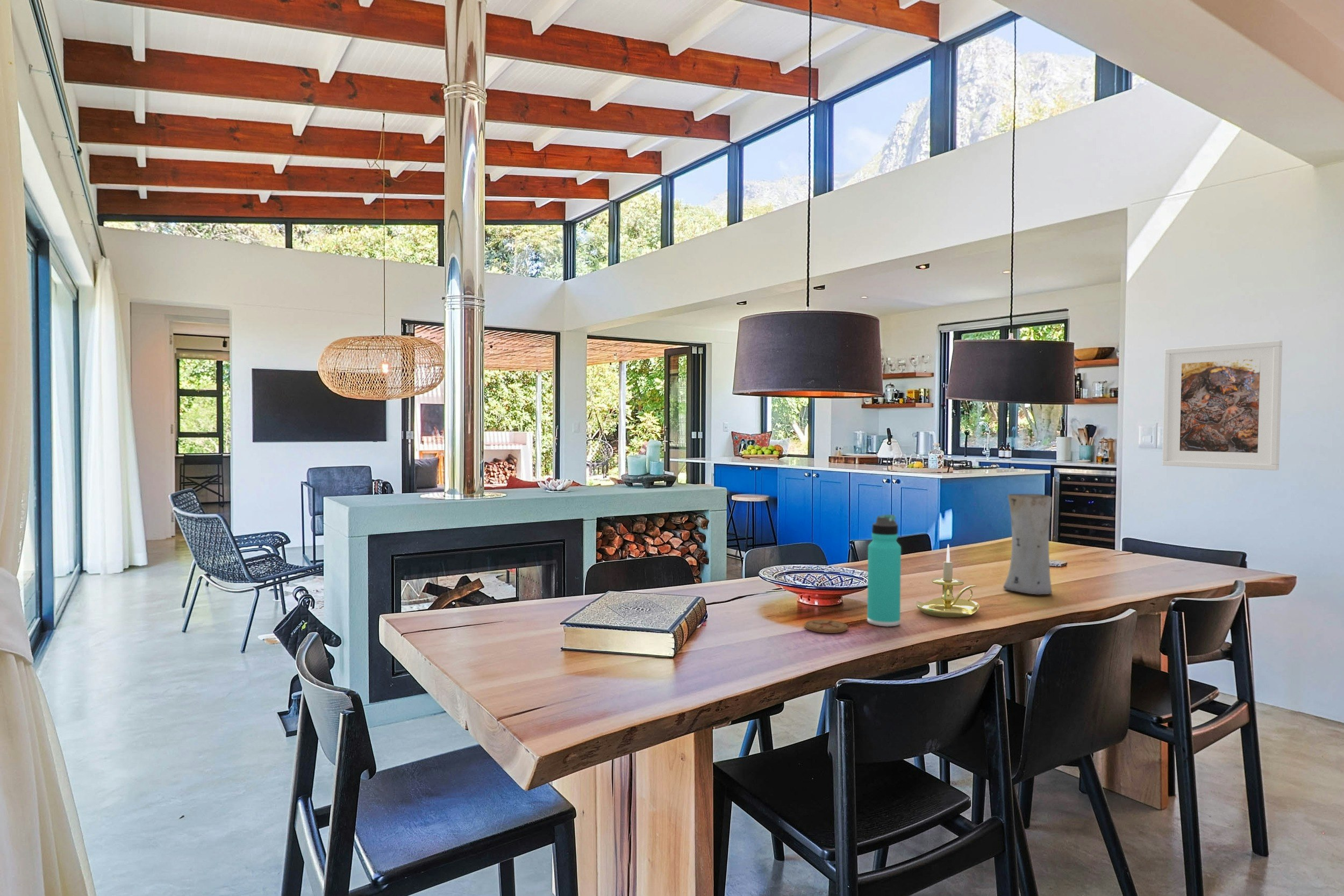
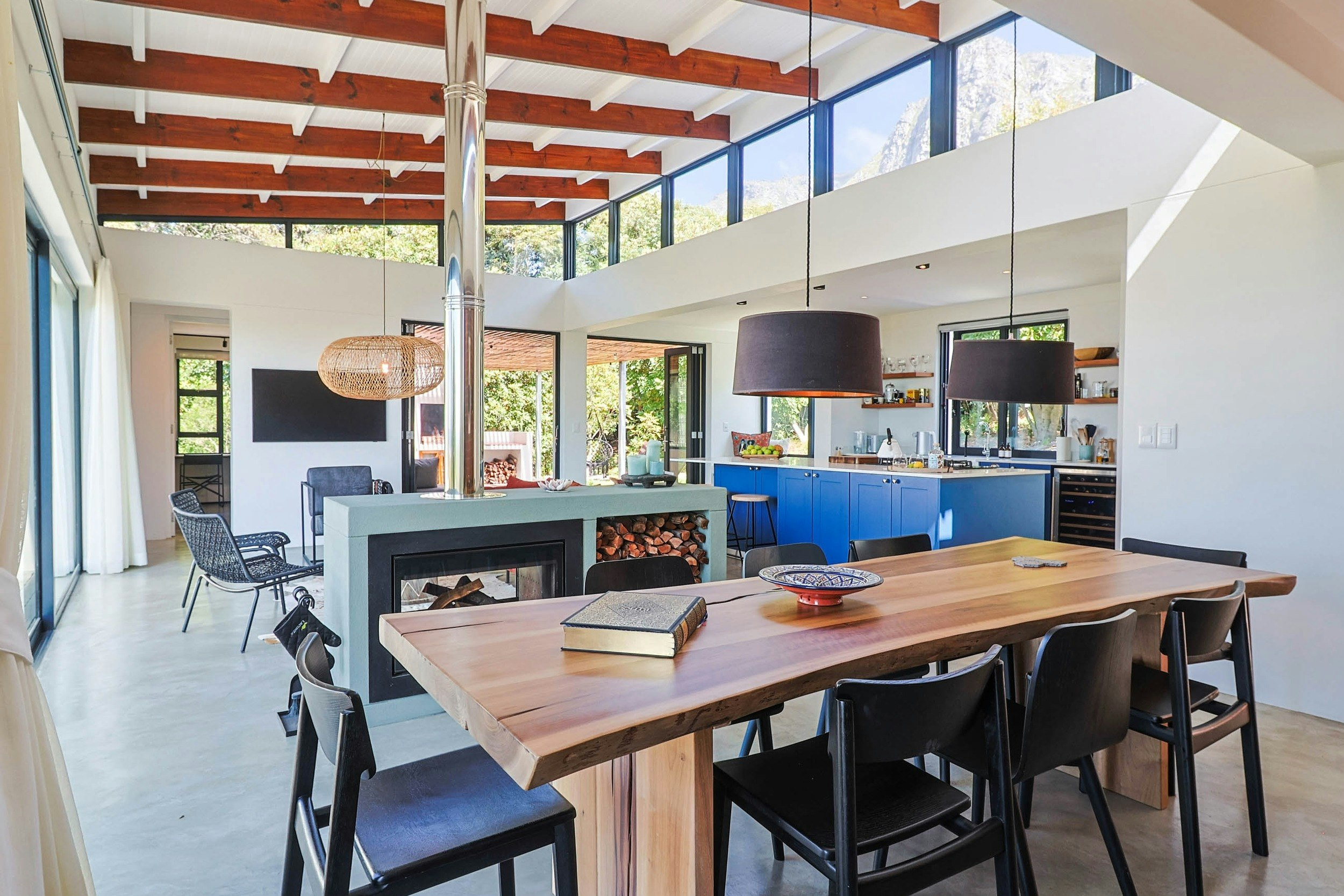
- coaster (826, 626)
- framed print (1219, 406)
- vase (1029, 543)
- thermos bottle (884, 569)
- candle holder (951, 577)
